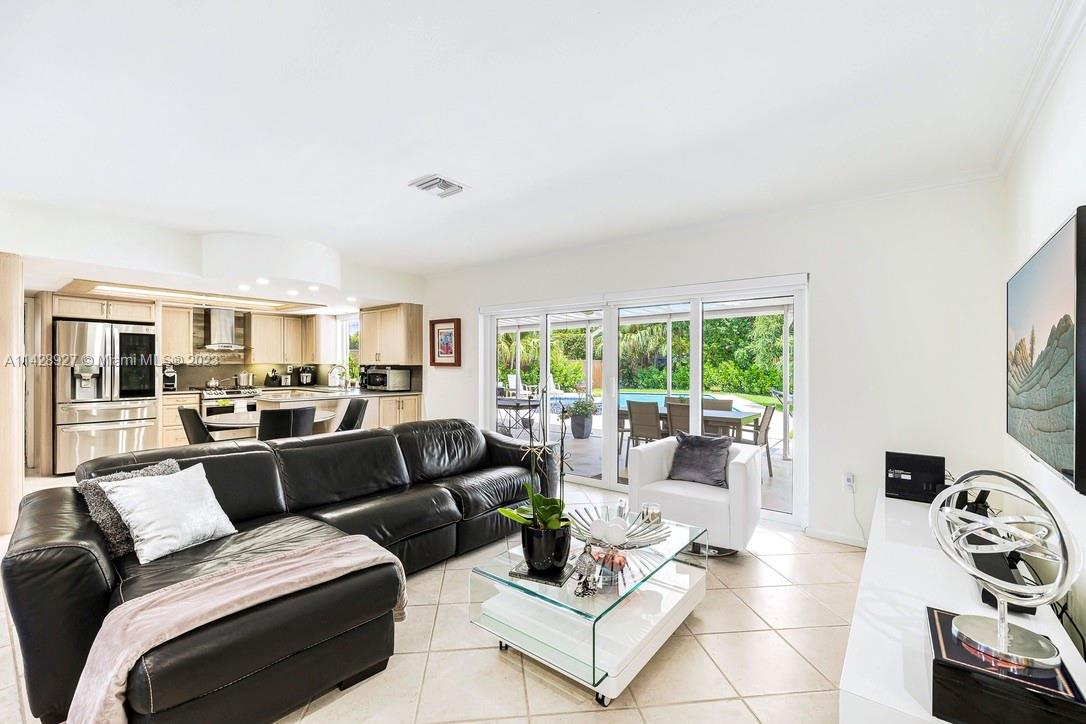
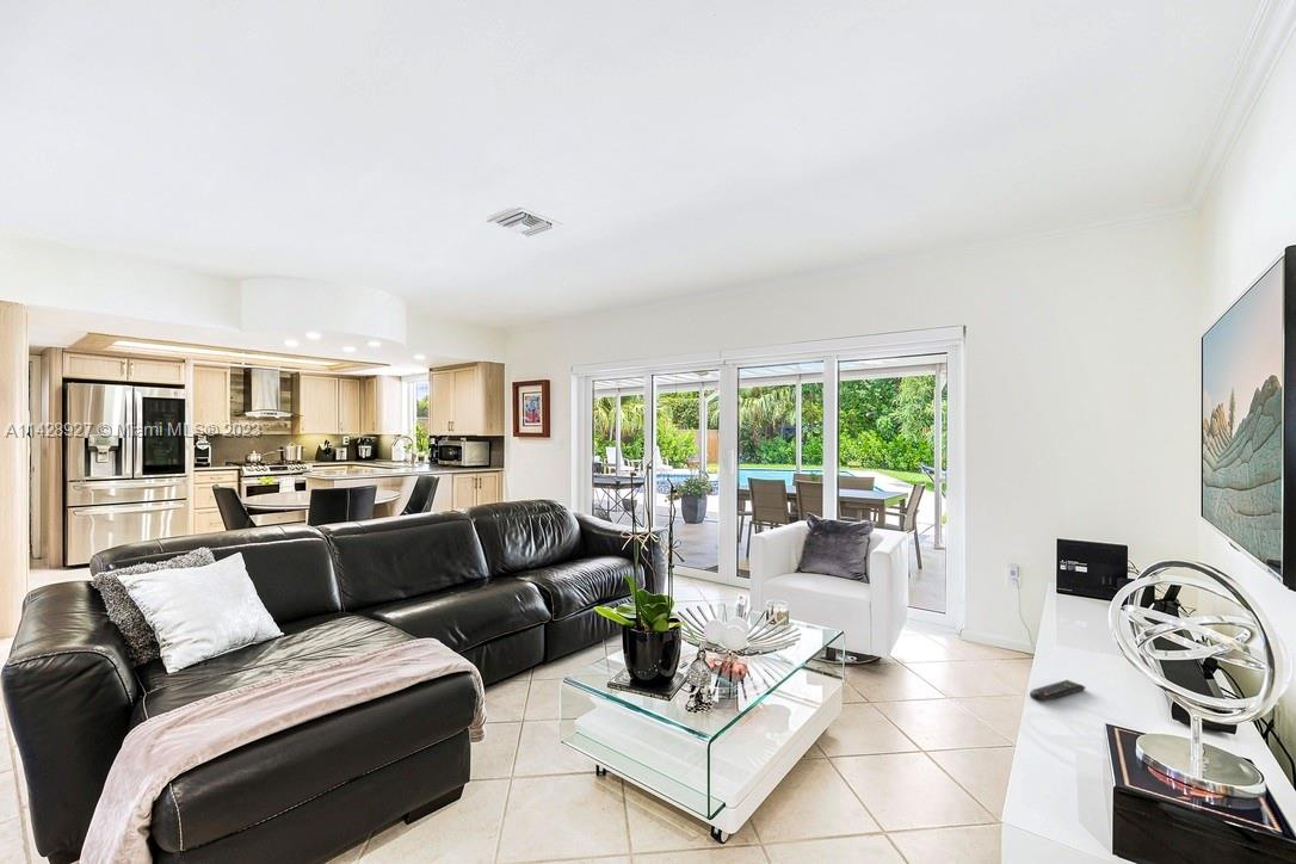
+ remote control (1057, 690)
